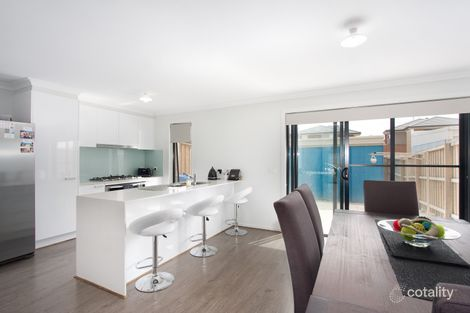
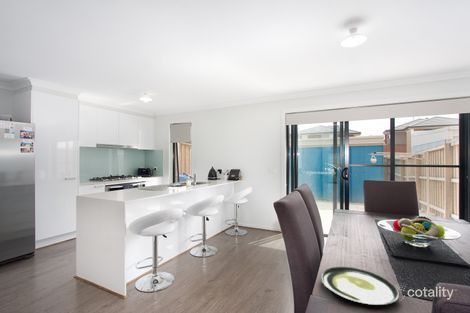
+ plate (357, 285)
